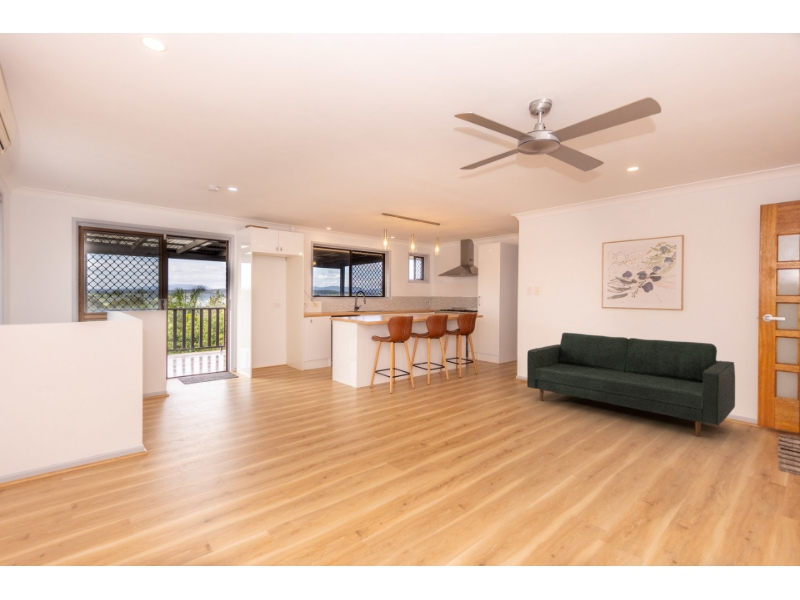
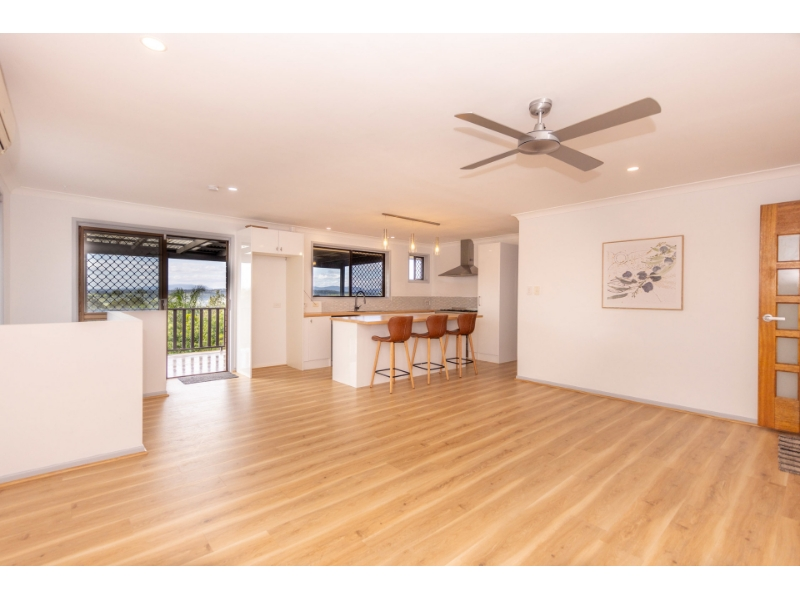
- sofa (620, 374)
